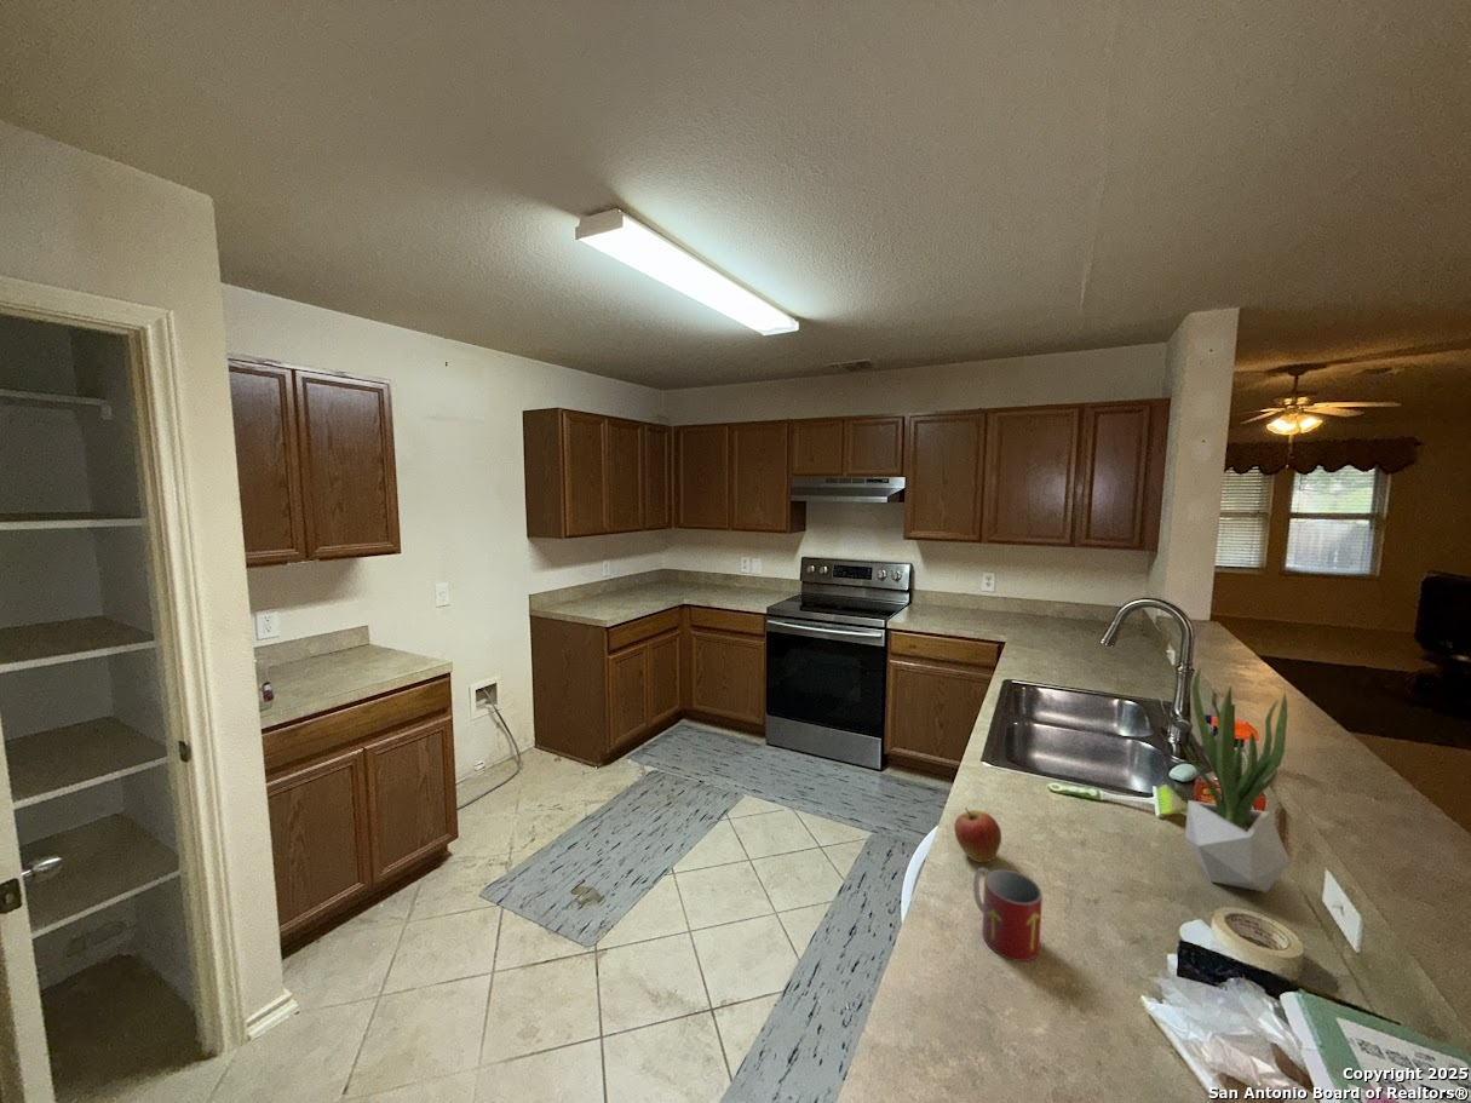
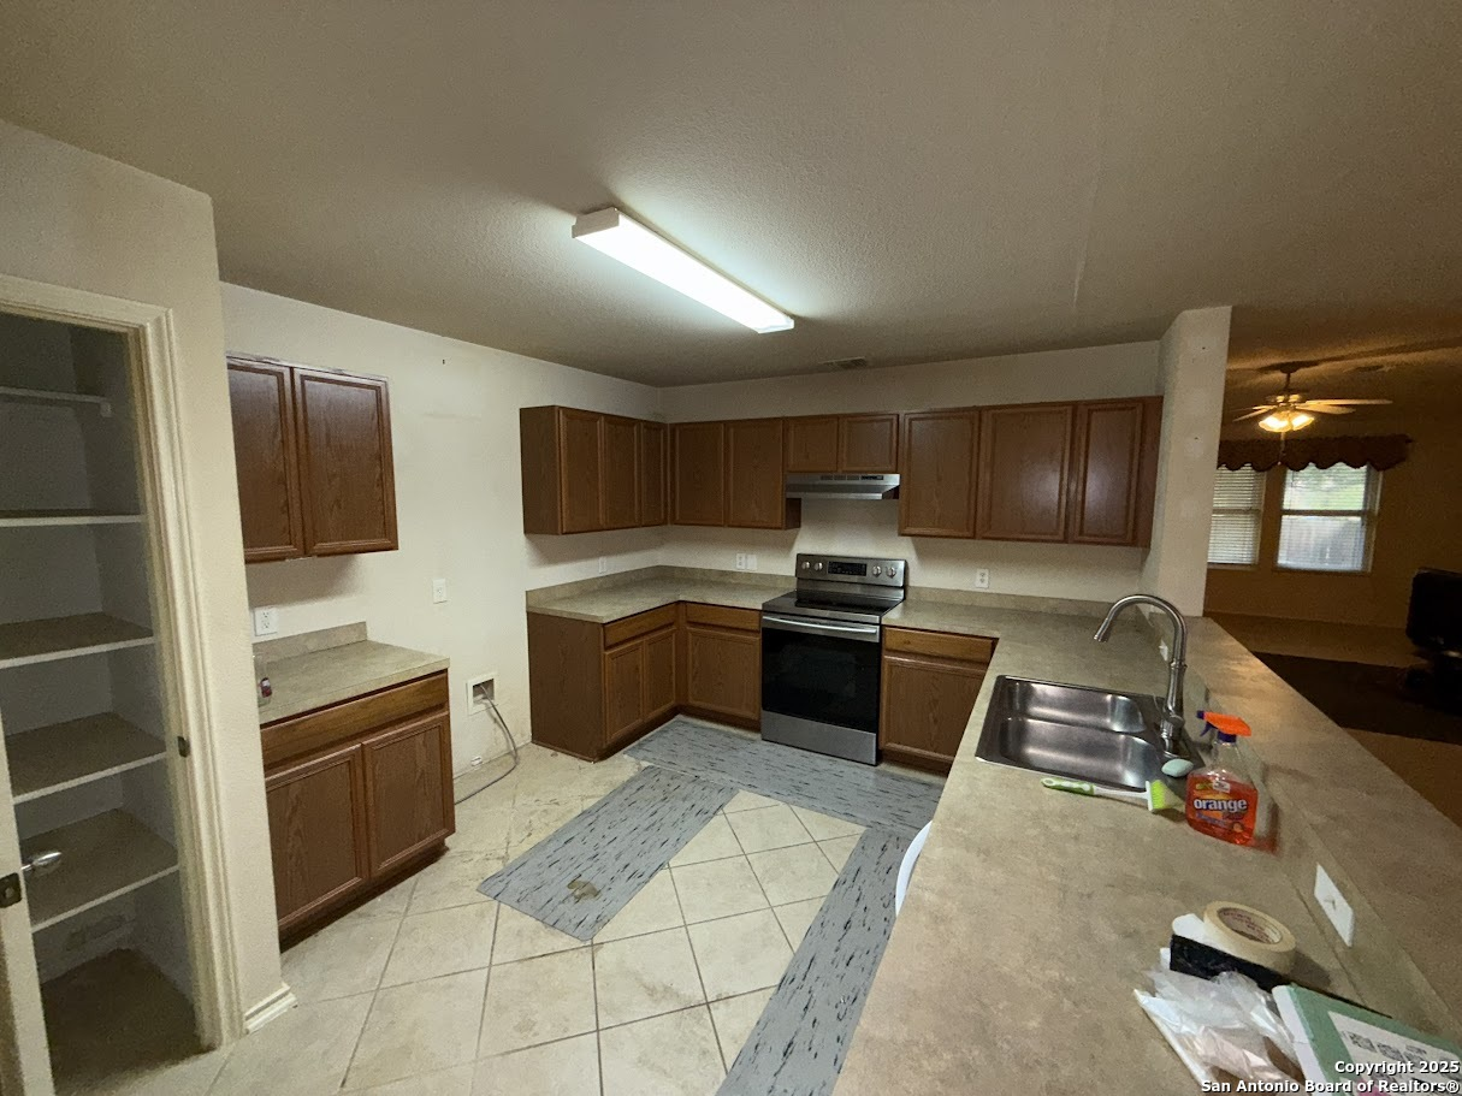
- potted plant (1234, 781)
- mug (1002, 906)
- apple (977, 832)
